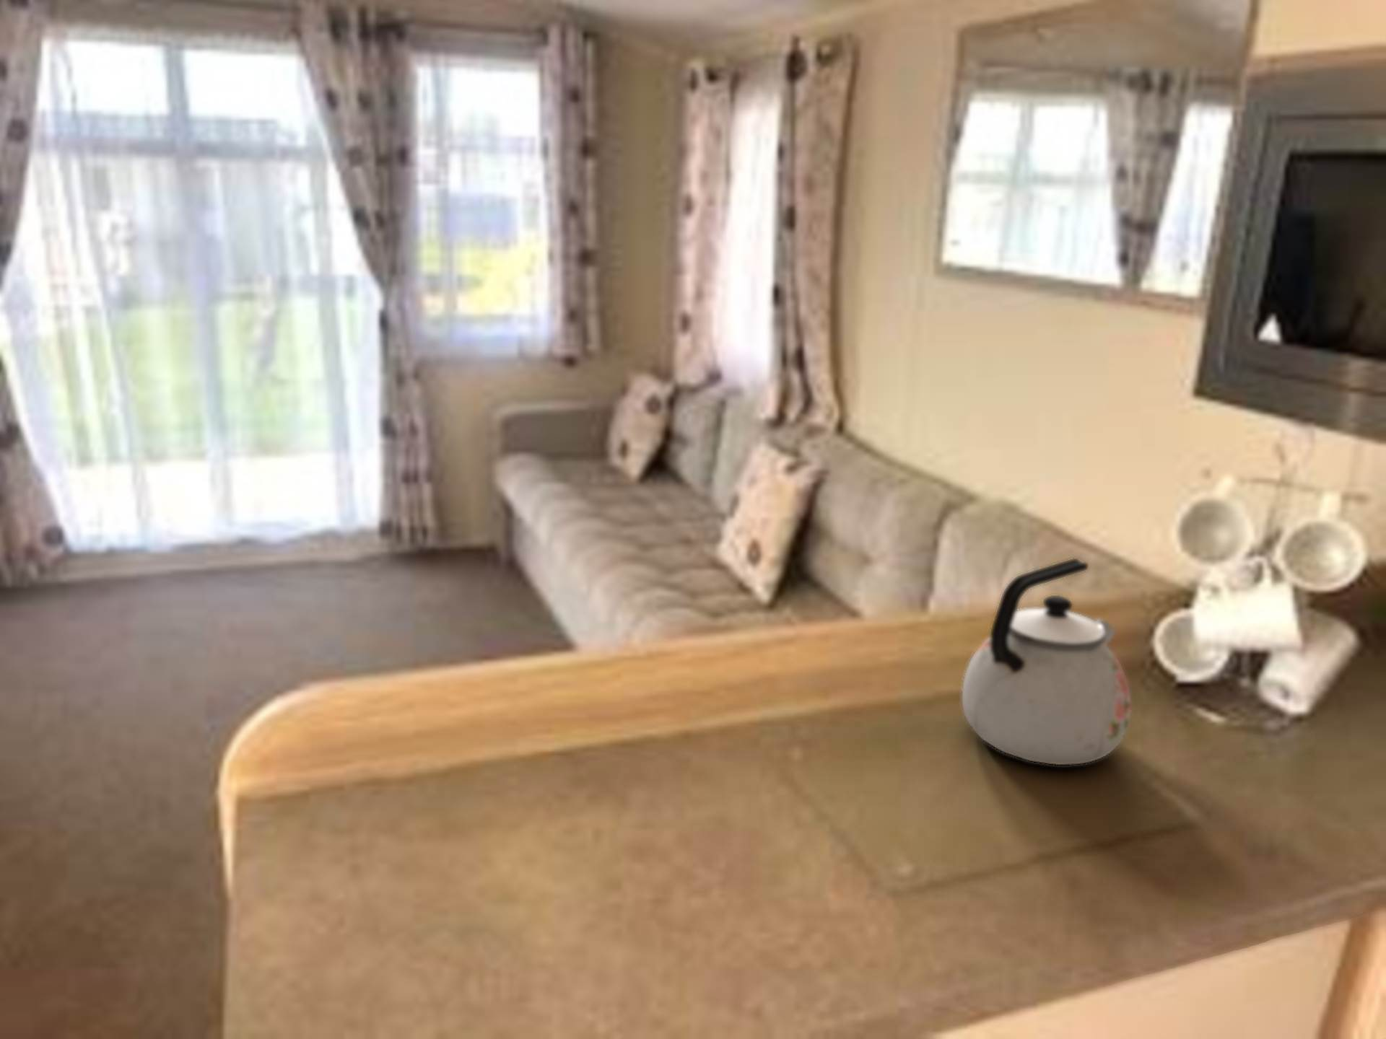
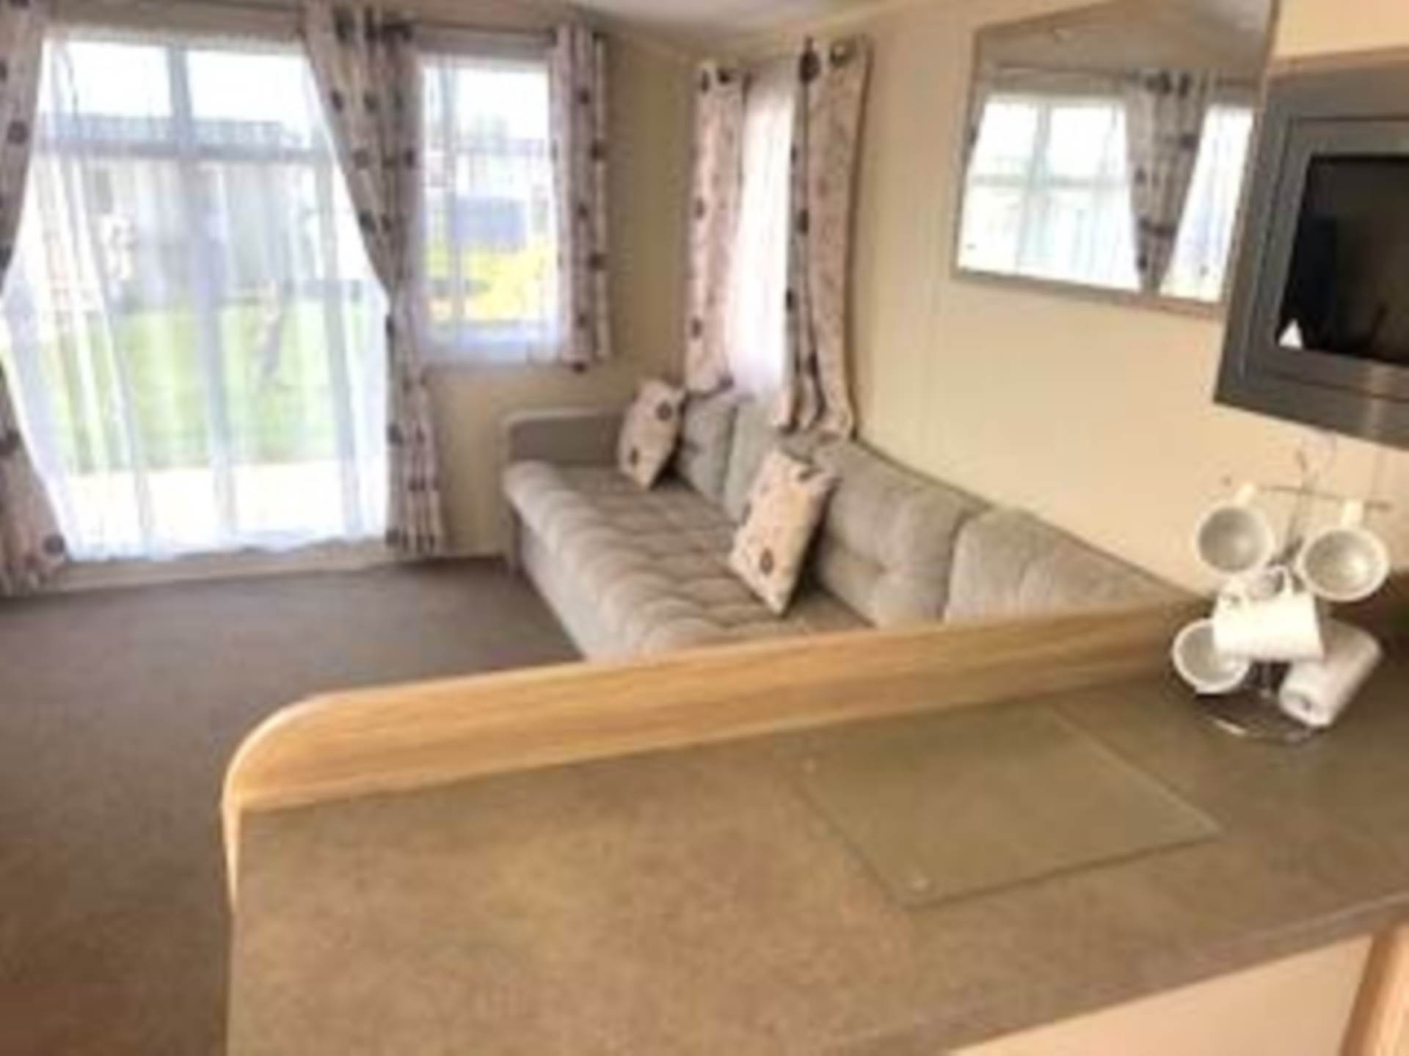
- kettle (1052, 653)
